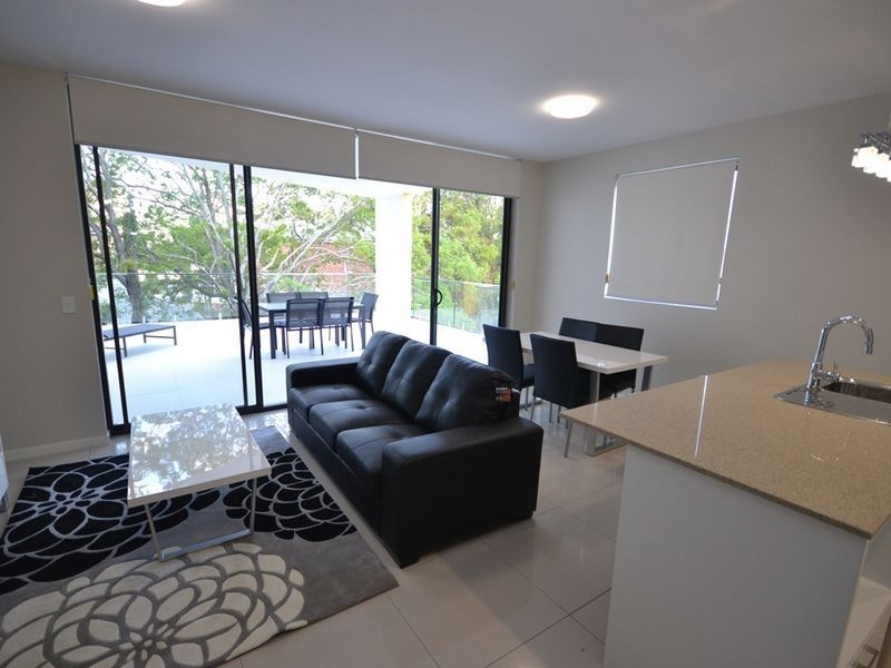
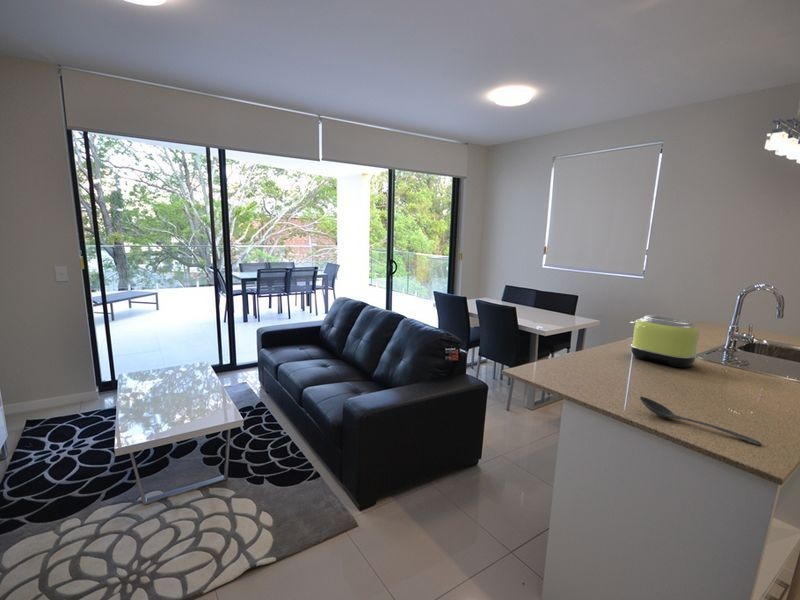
+ stirrer (695, 420)
+ toaster (661, 339)
